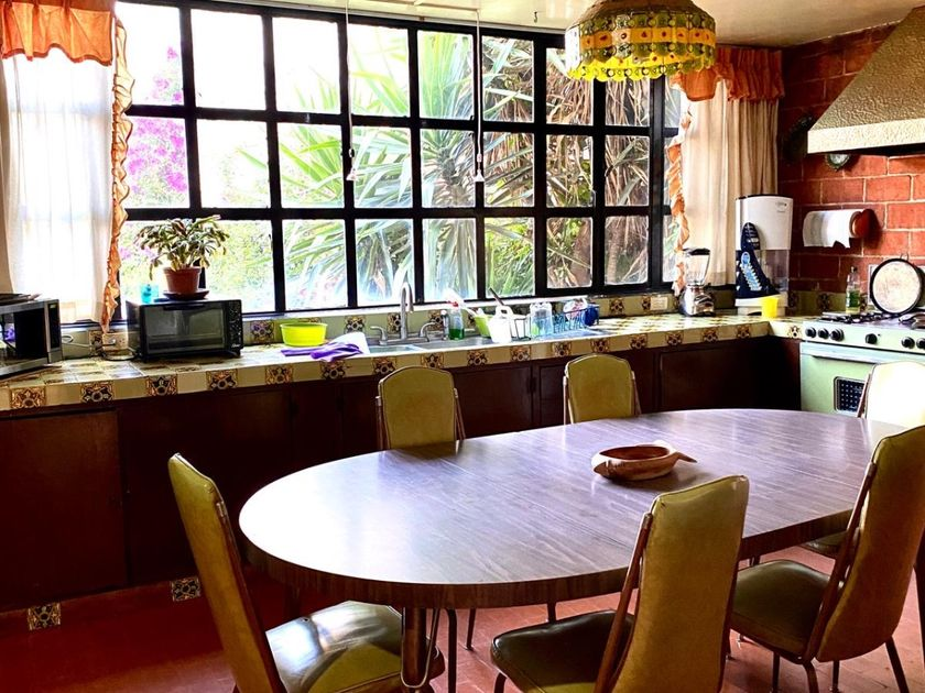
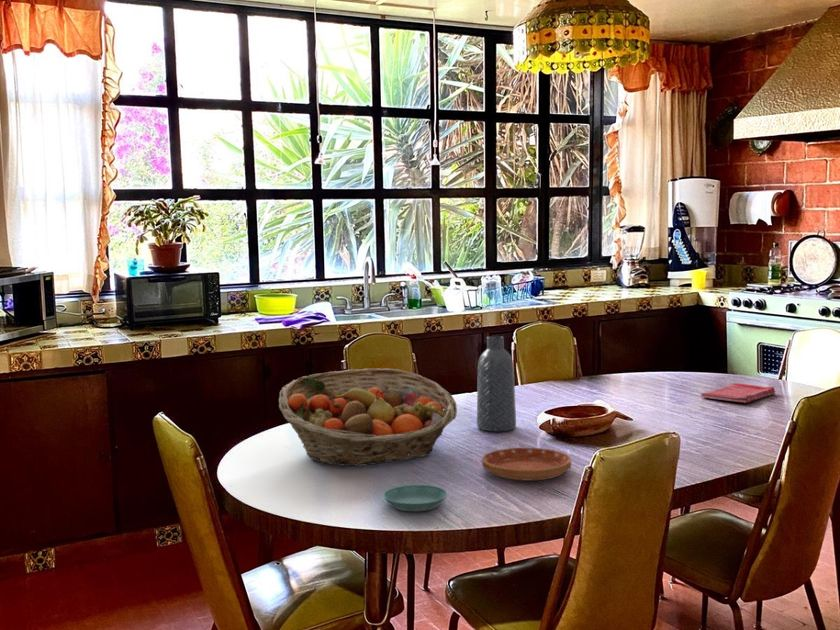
+ saucer (526, 464)
+ vase (495, 382)
+ saucer (415, 499)
+ dish towel (738, 392)
+ fruit basket (368, 414)
